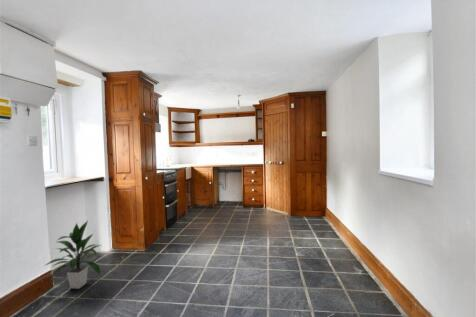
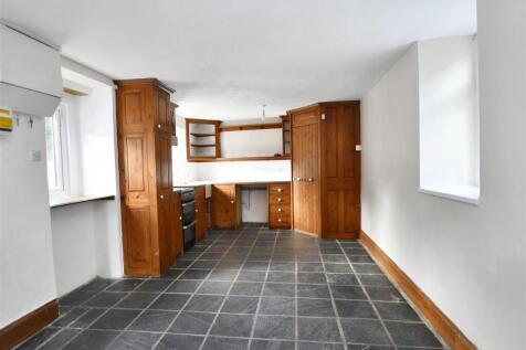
- indoor plant (77, 255)
